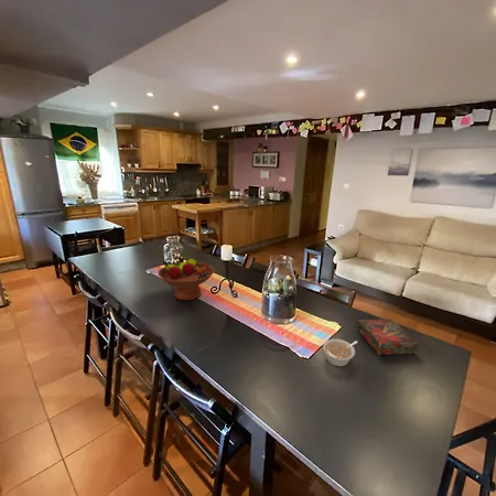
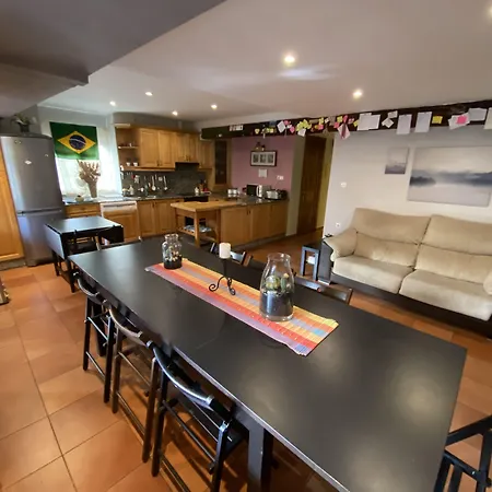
- legume (338, 352)
- book (385, 335)
- fruit bowl (186, 278)
